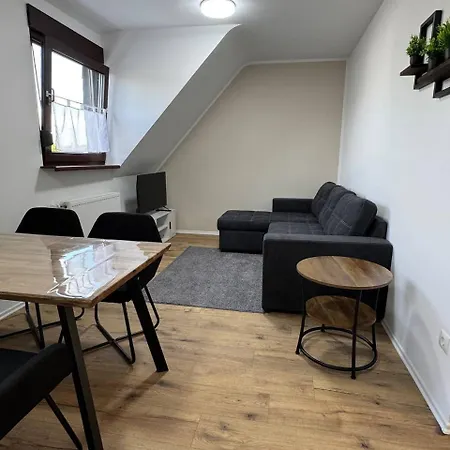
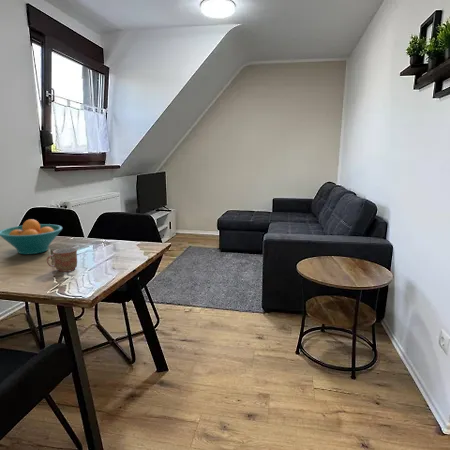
+ fruit bowl (31, 235)
+ mug (62, 260)
